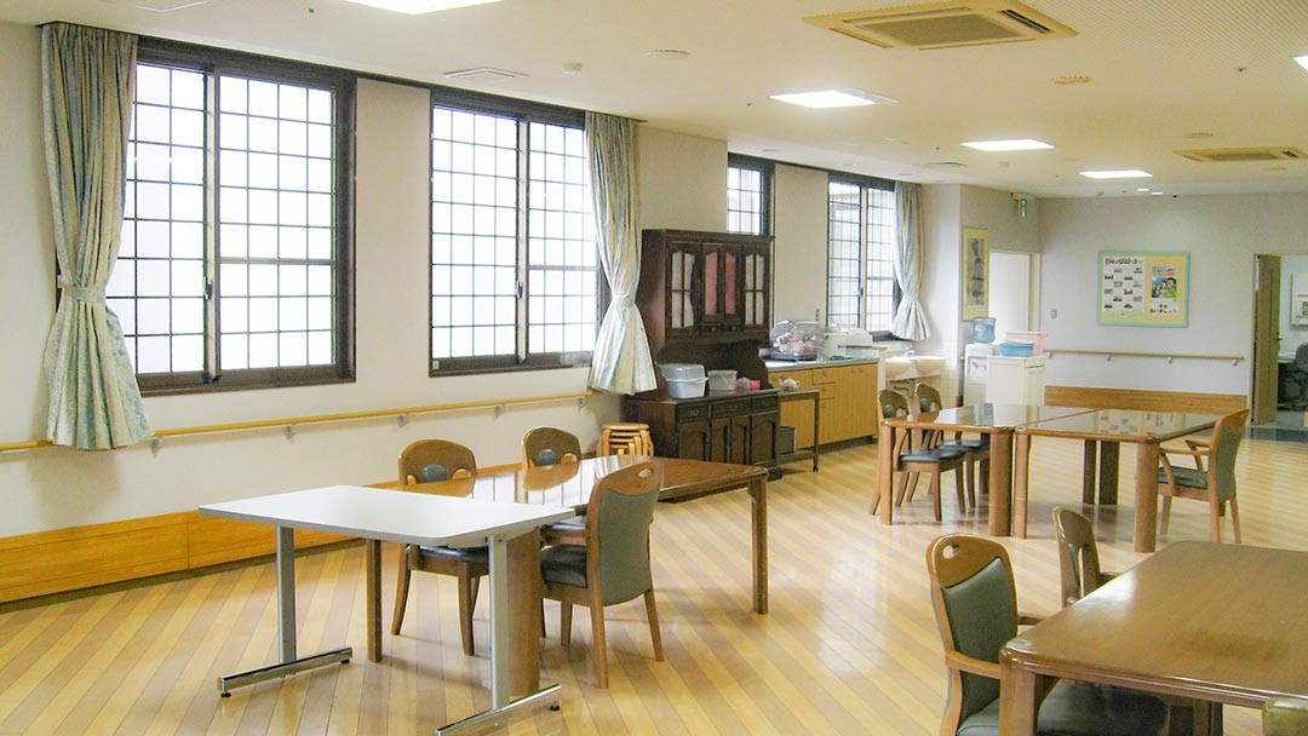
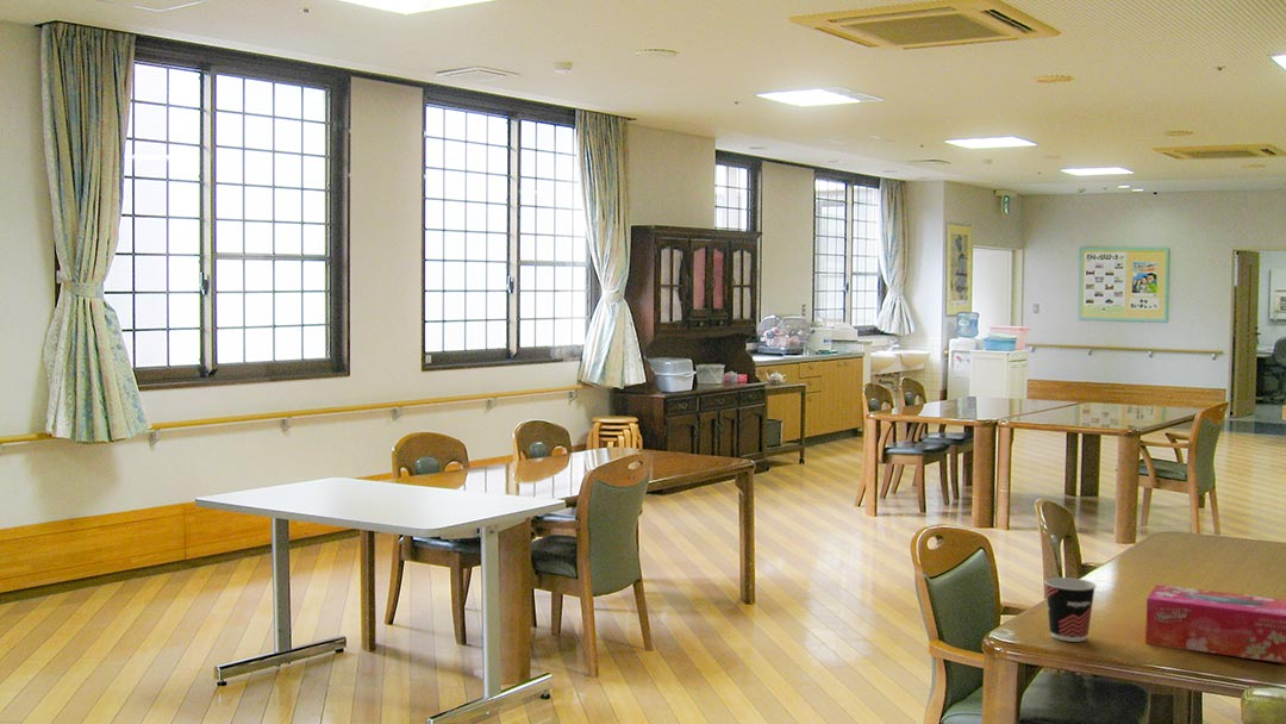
+ tissue box (1223, 622)
+ cup (1069, 610)
